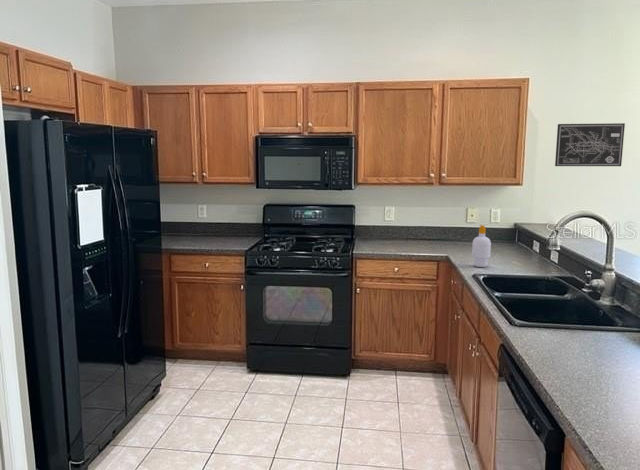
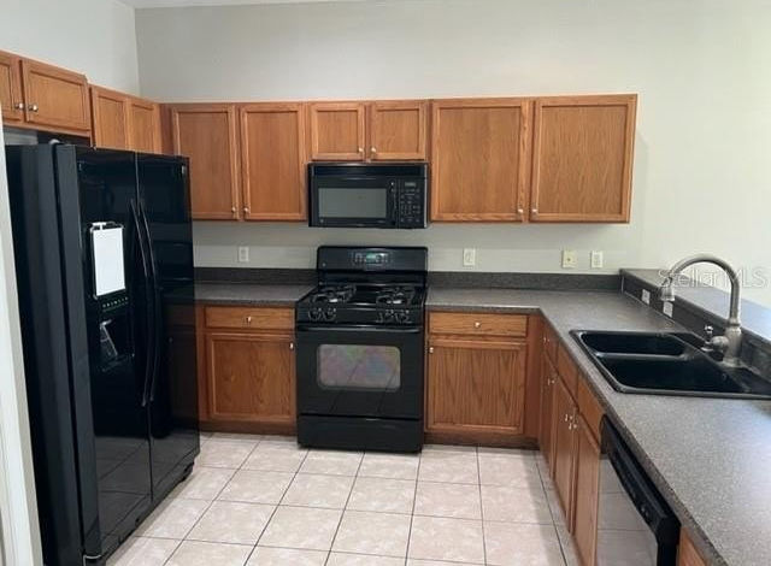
- soap bottle (481, 245)
- wall art (589, 145)
